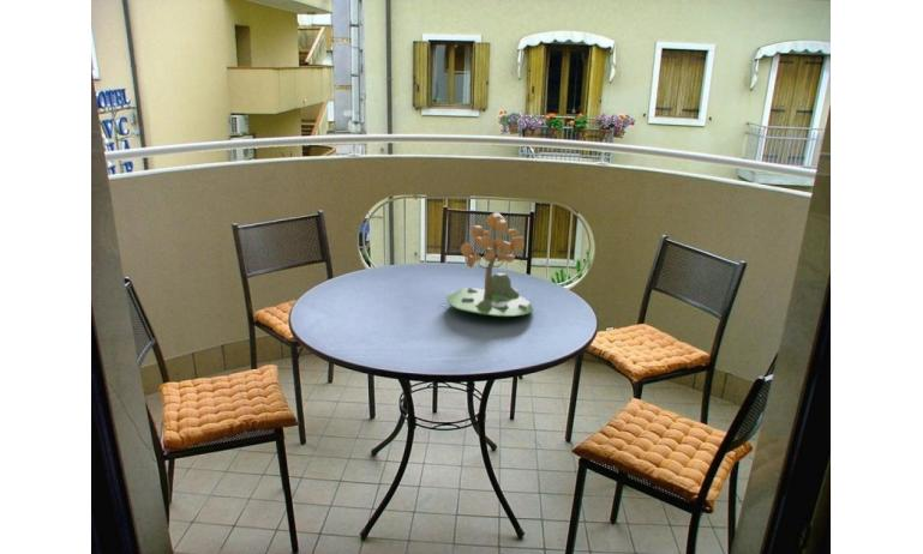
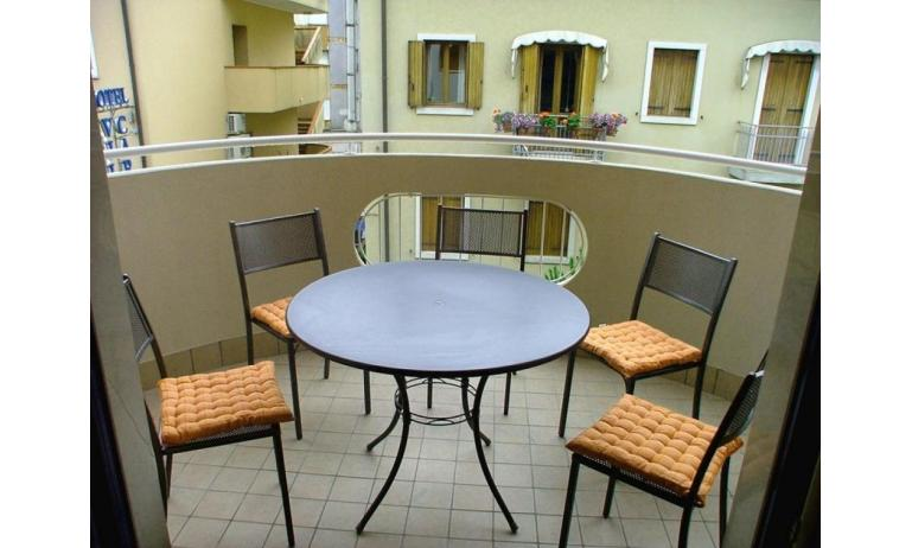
- small tree (491, 263)
